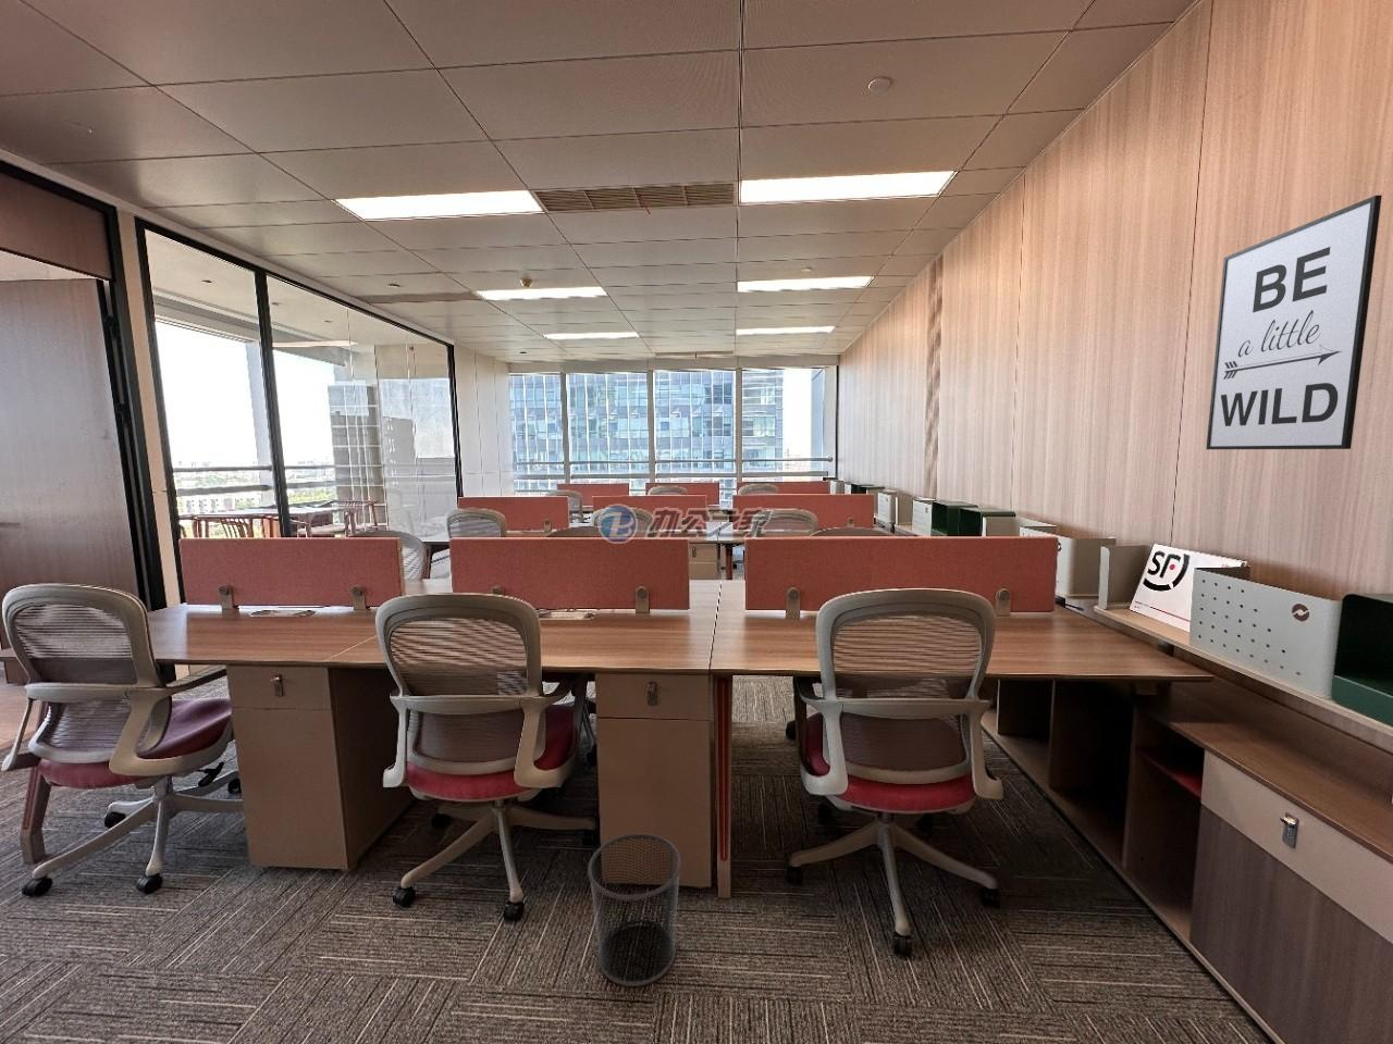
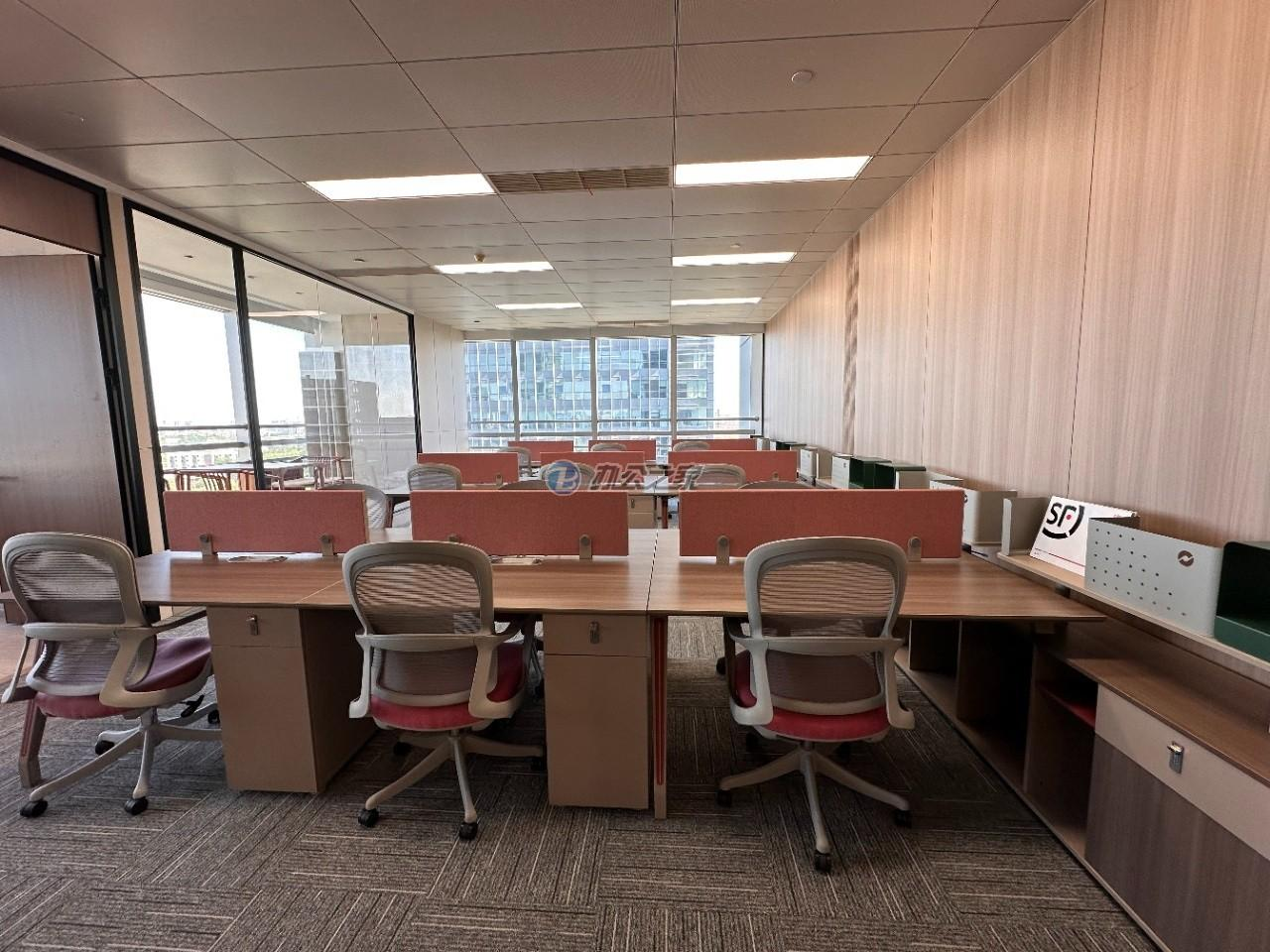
- wall art (1280, 341)
- waste bin (635, 908)
